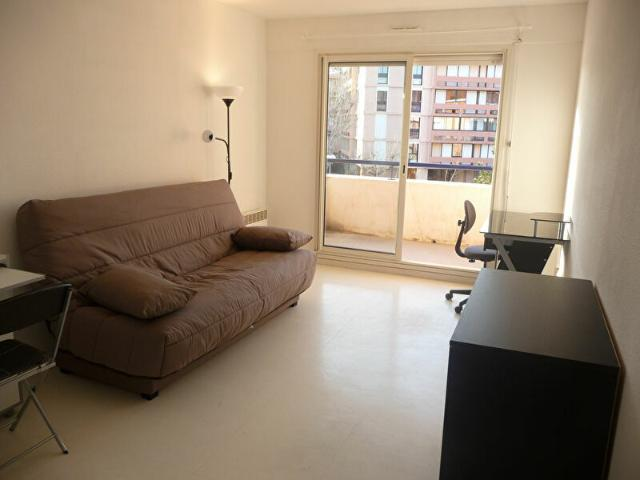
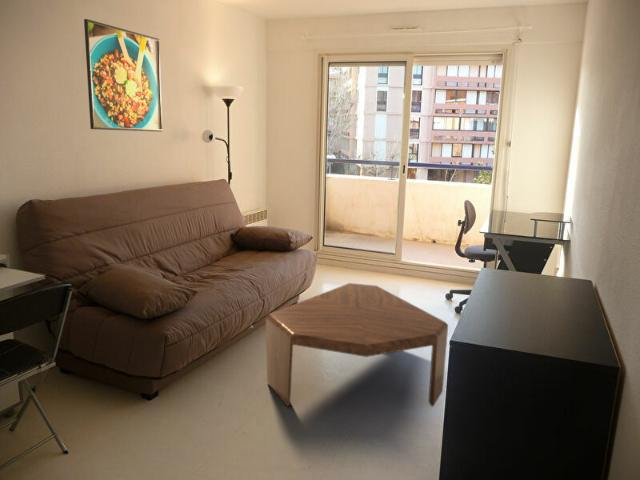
+ coffee table (354, 341)
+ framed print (127, 81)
